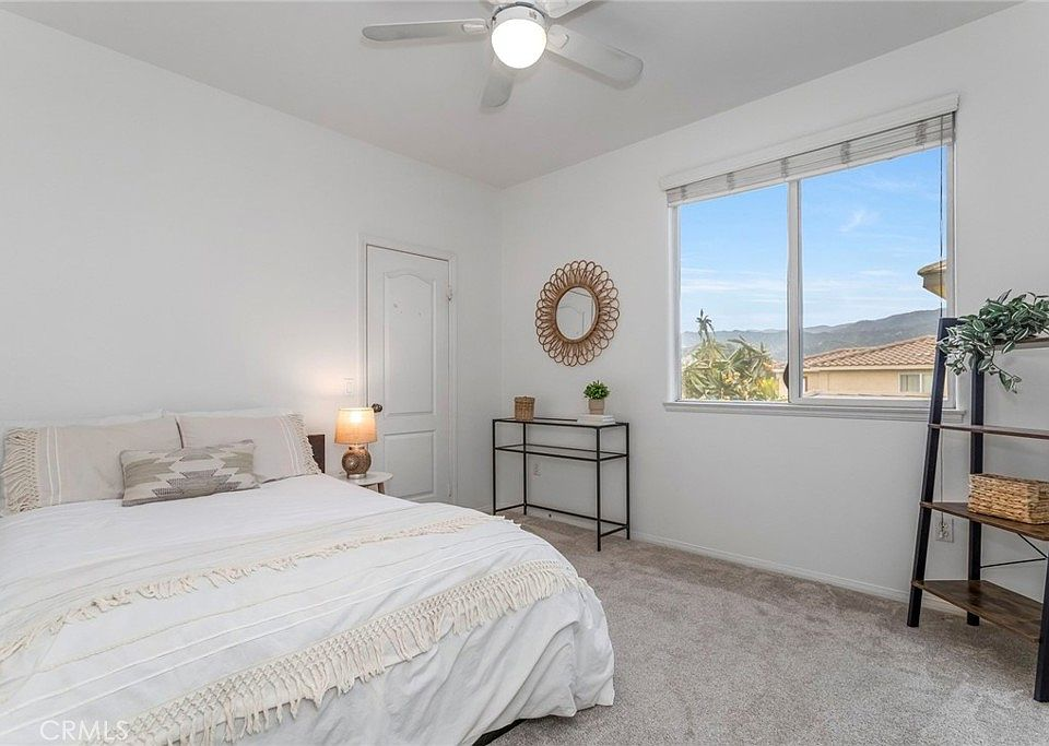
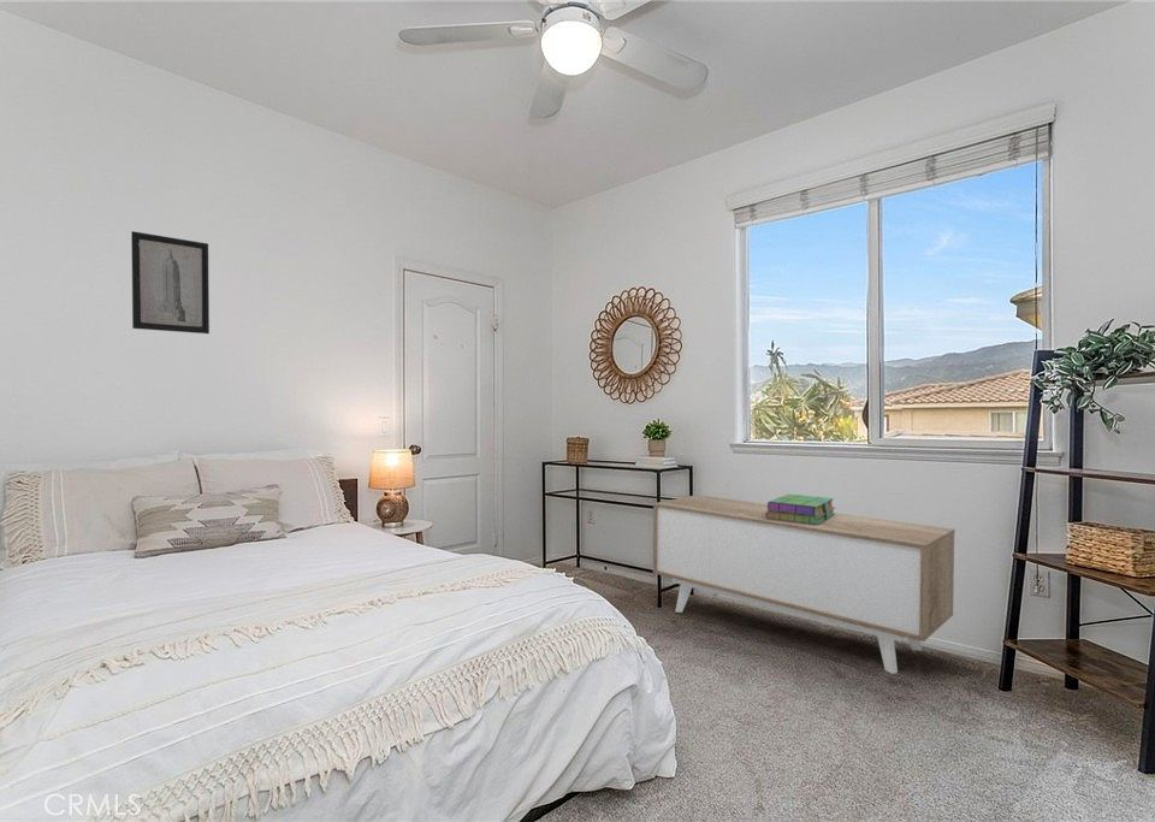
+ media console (788, 572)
+ stack of books (800, 507)
+ wall art (171, 284)
